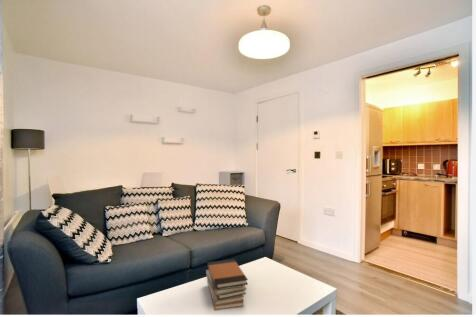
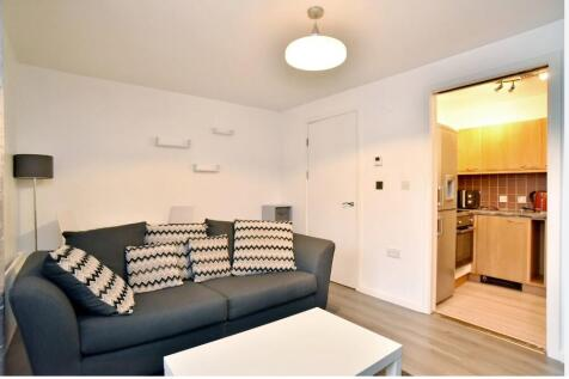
- book stack (225, 282)
